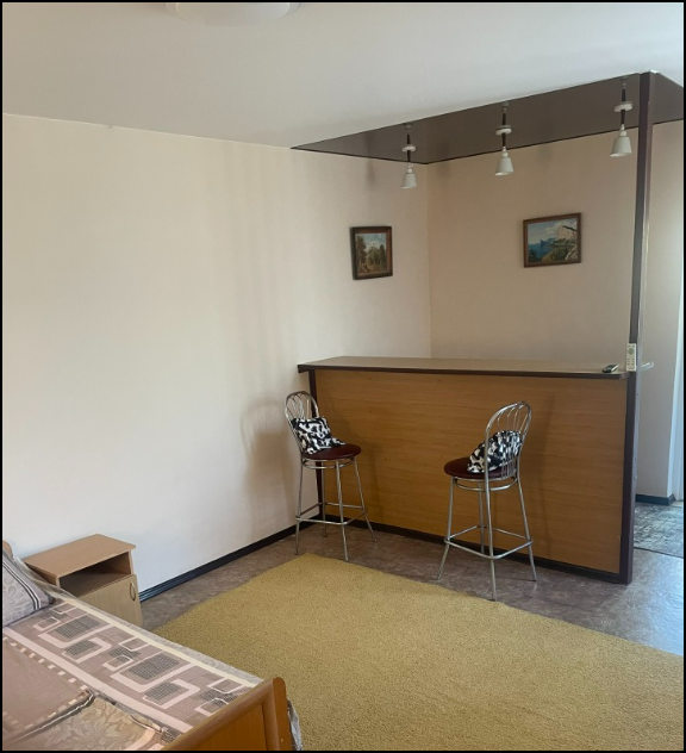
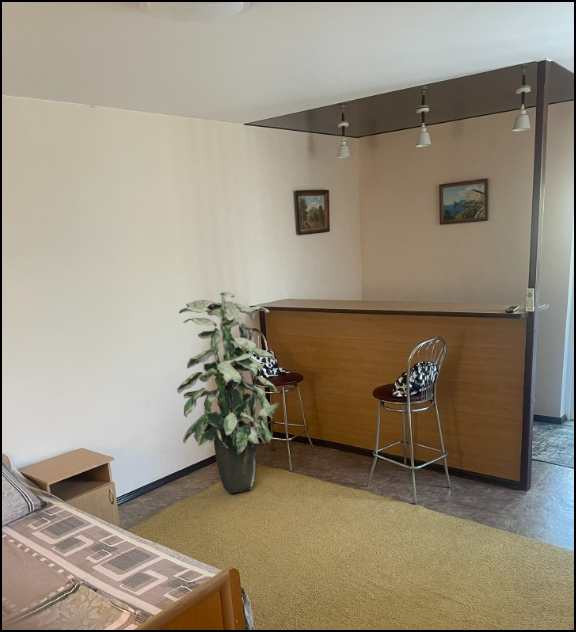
+ indoor plant (227, 390)
